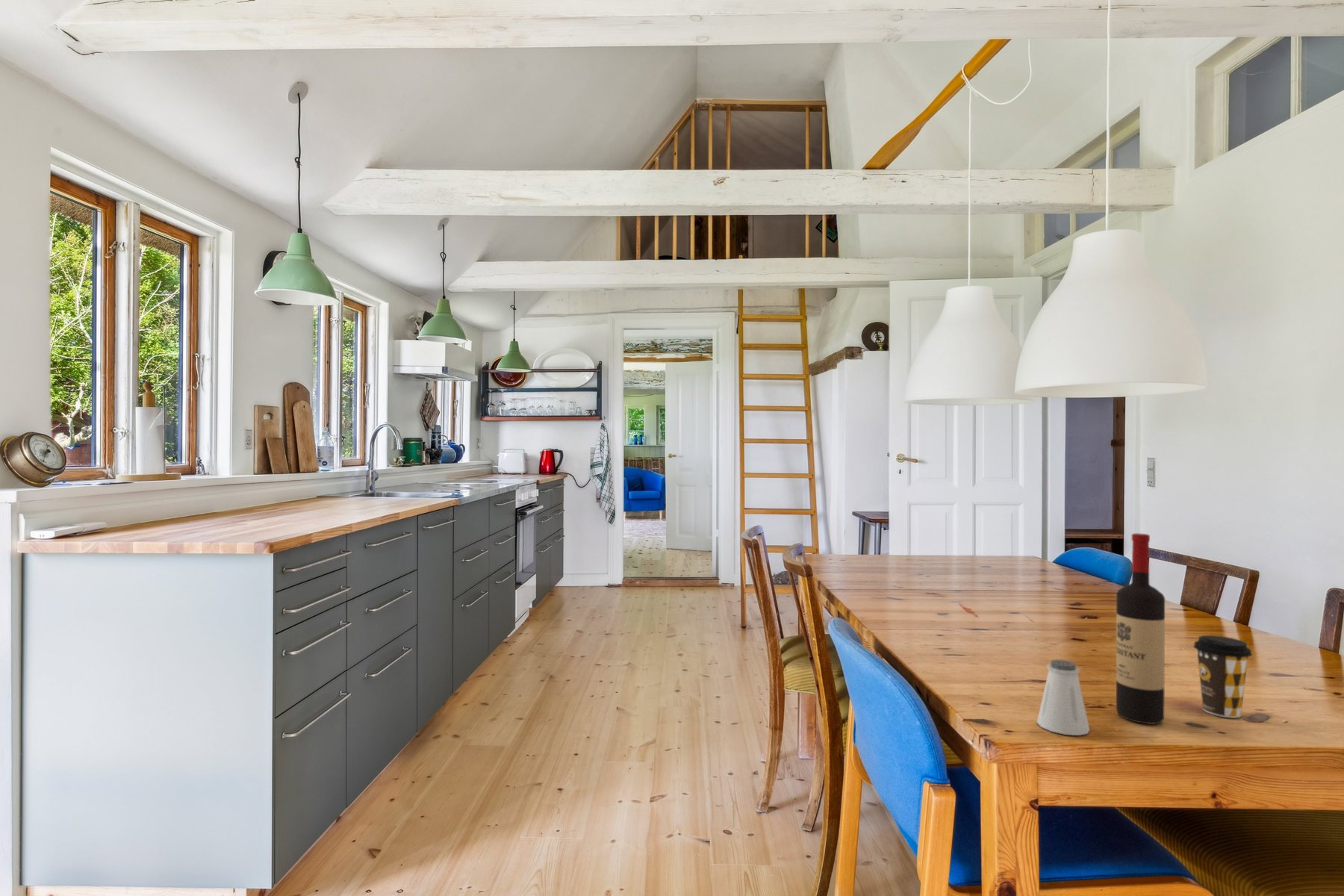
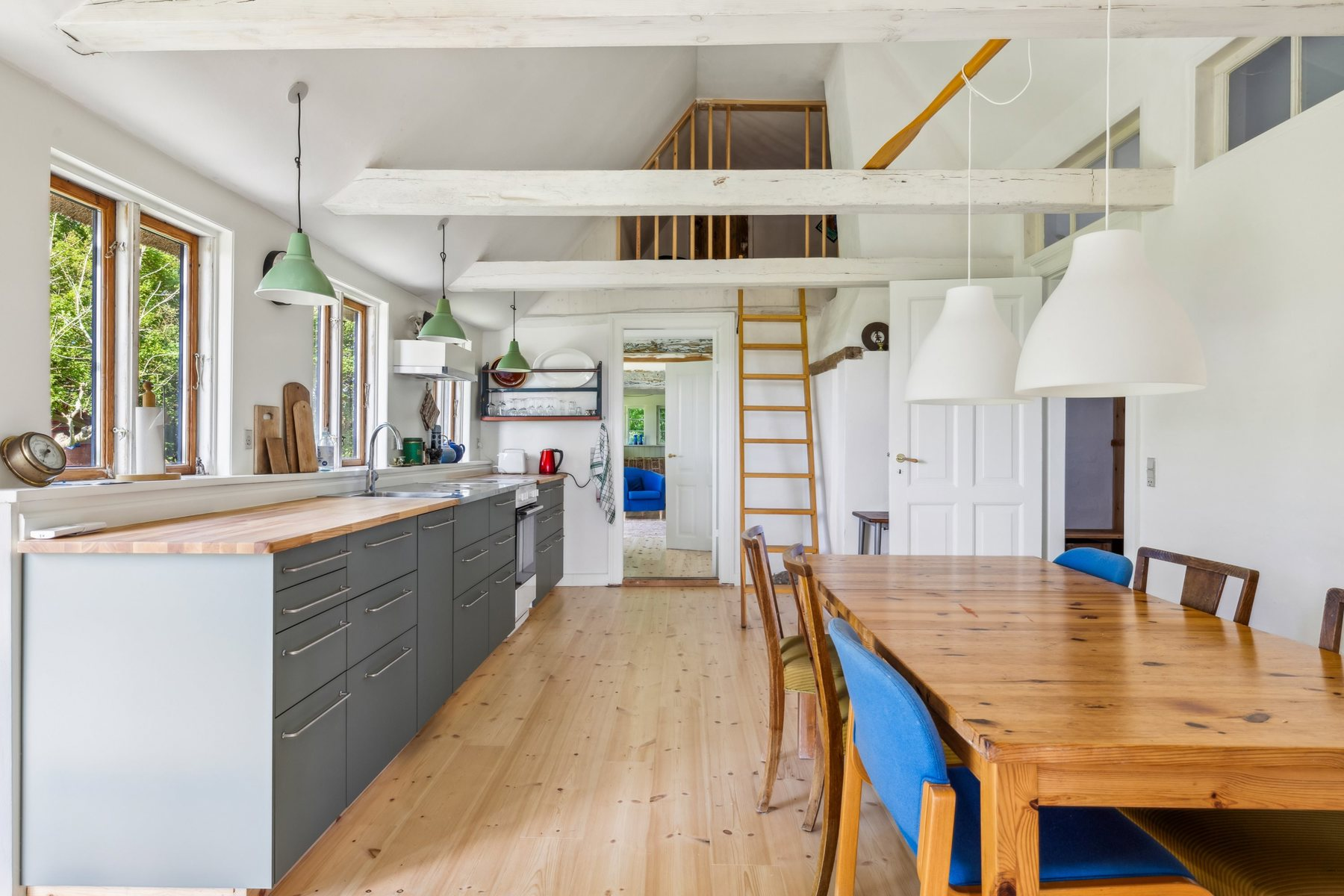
- coffee cup (1222, 676)
- saltshaker (1063, 694)
- wine bottle (1140, 626)
